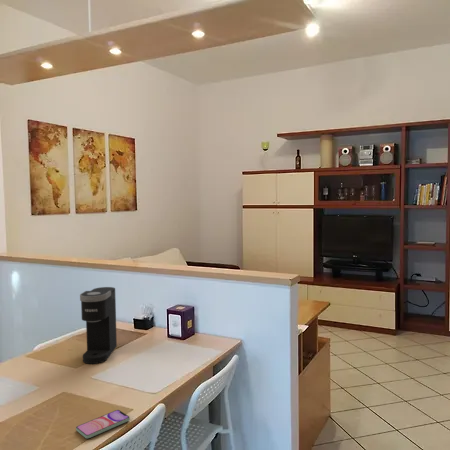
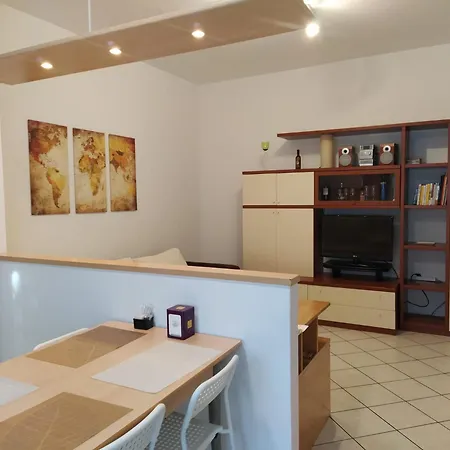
- smartphone (103, 423)
- coffee maker (99, 322)
